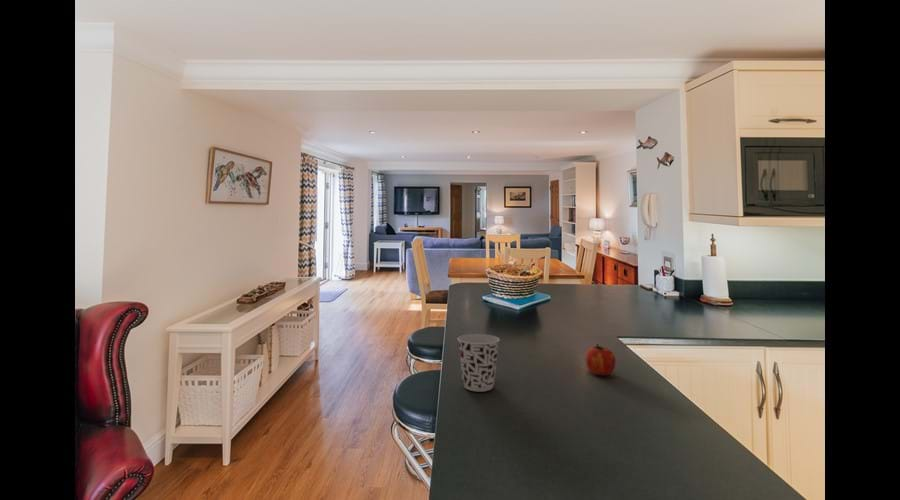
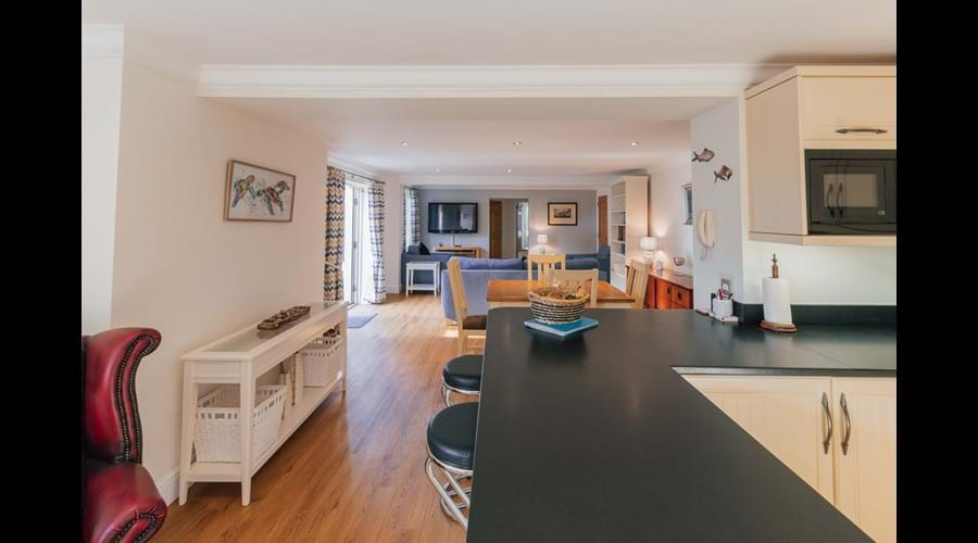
- fruit (600, 359)
- cup (478, 362)
